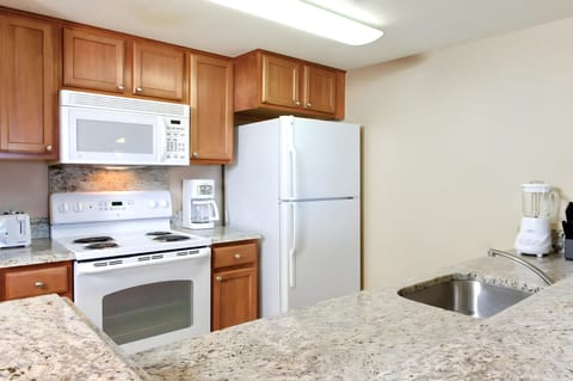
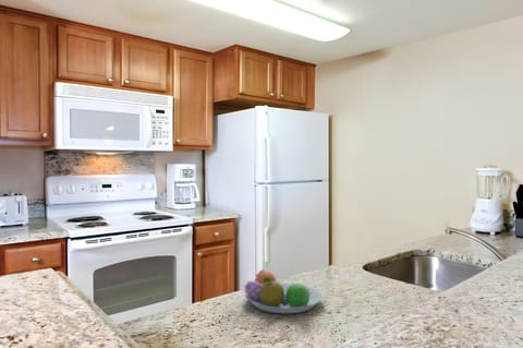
+ fruit bowl (283, 287)
